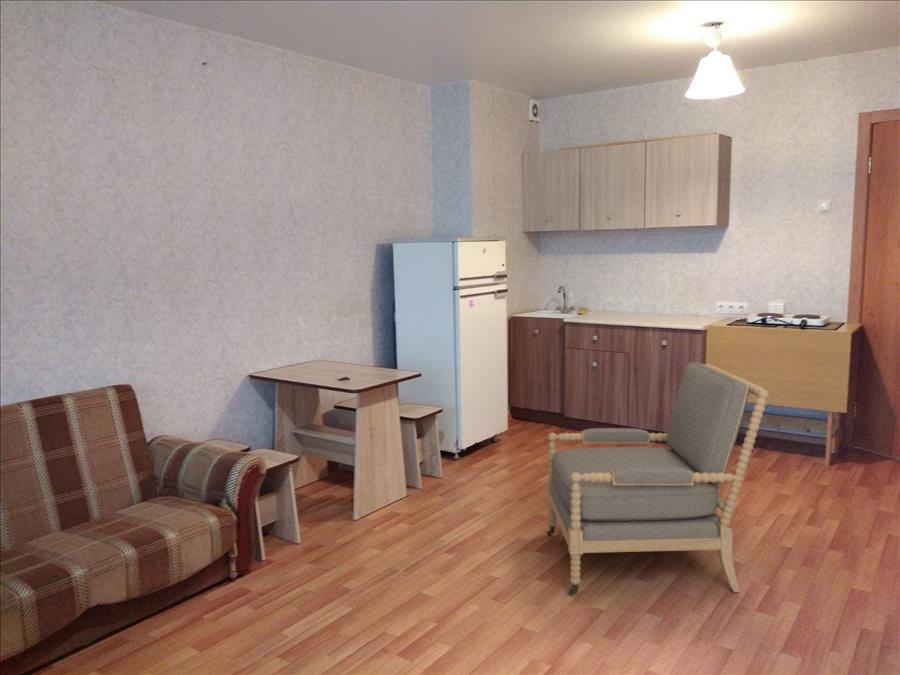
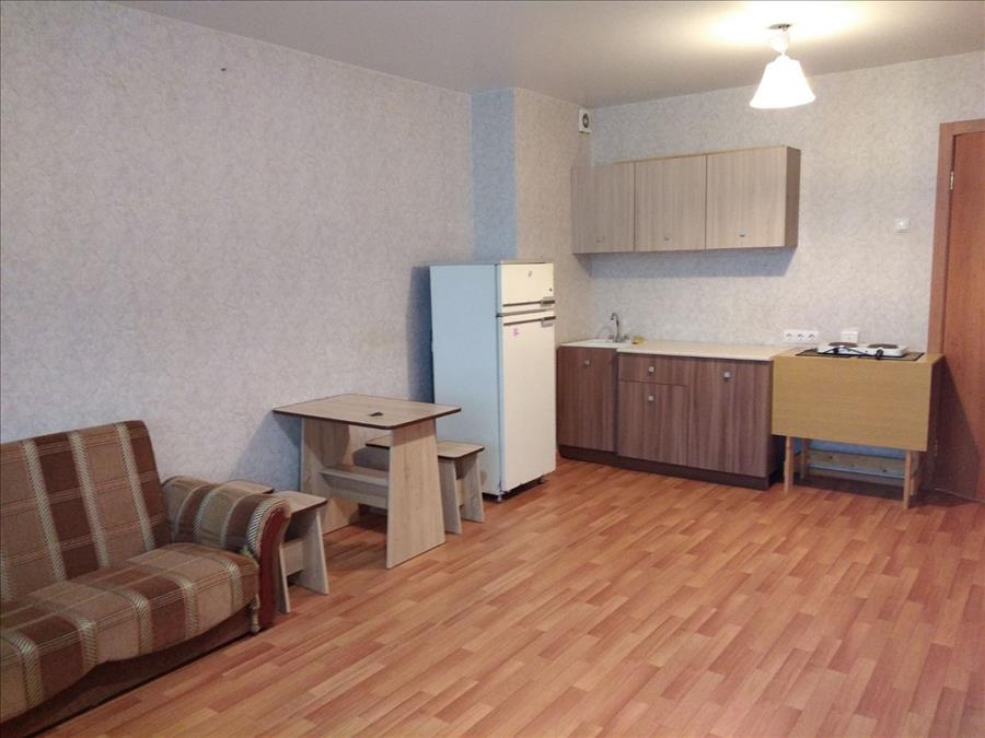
- armchair (646, 467)
